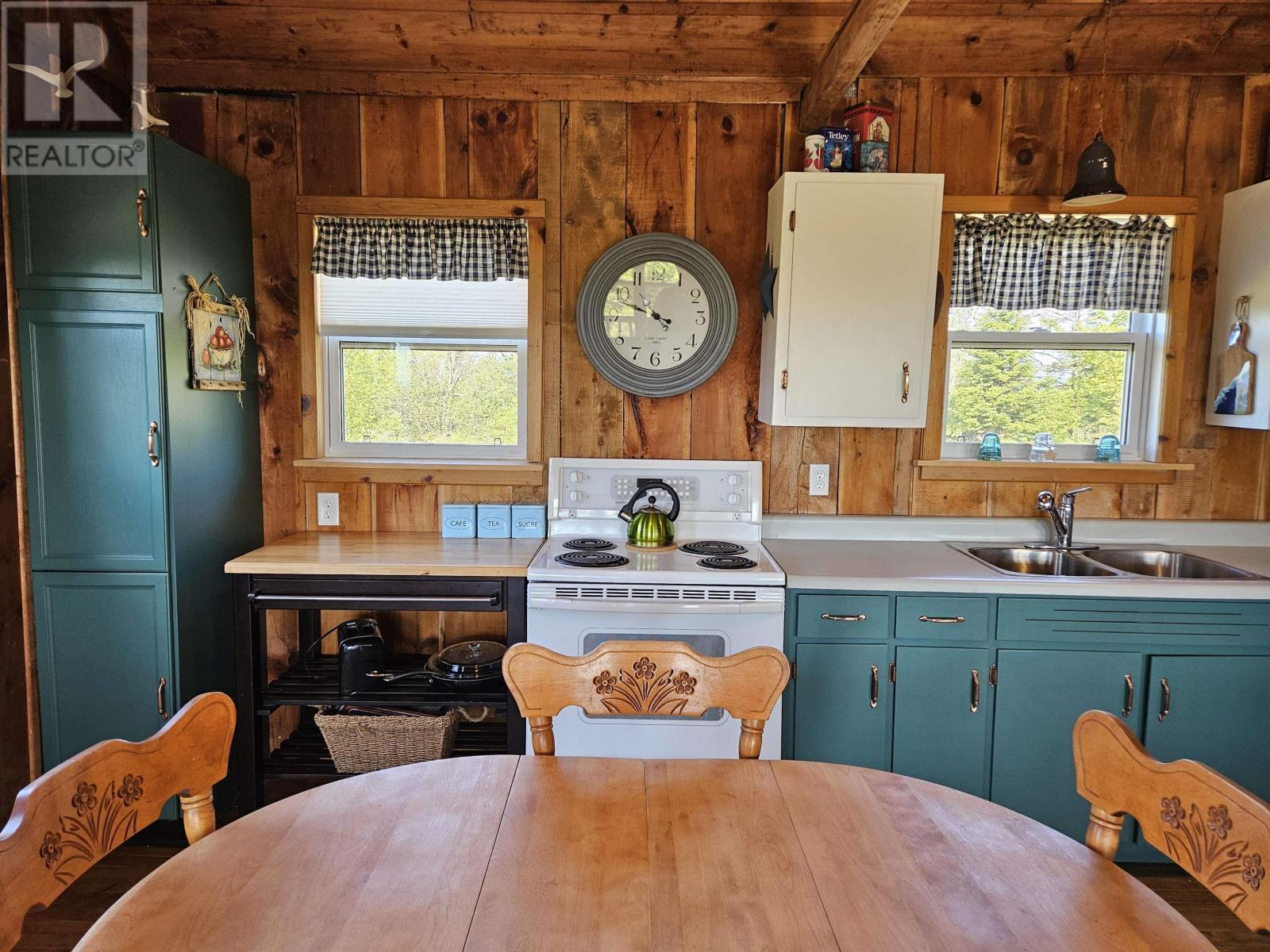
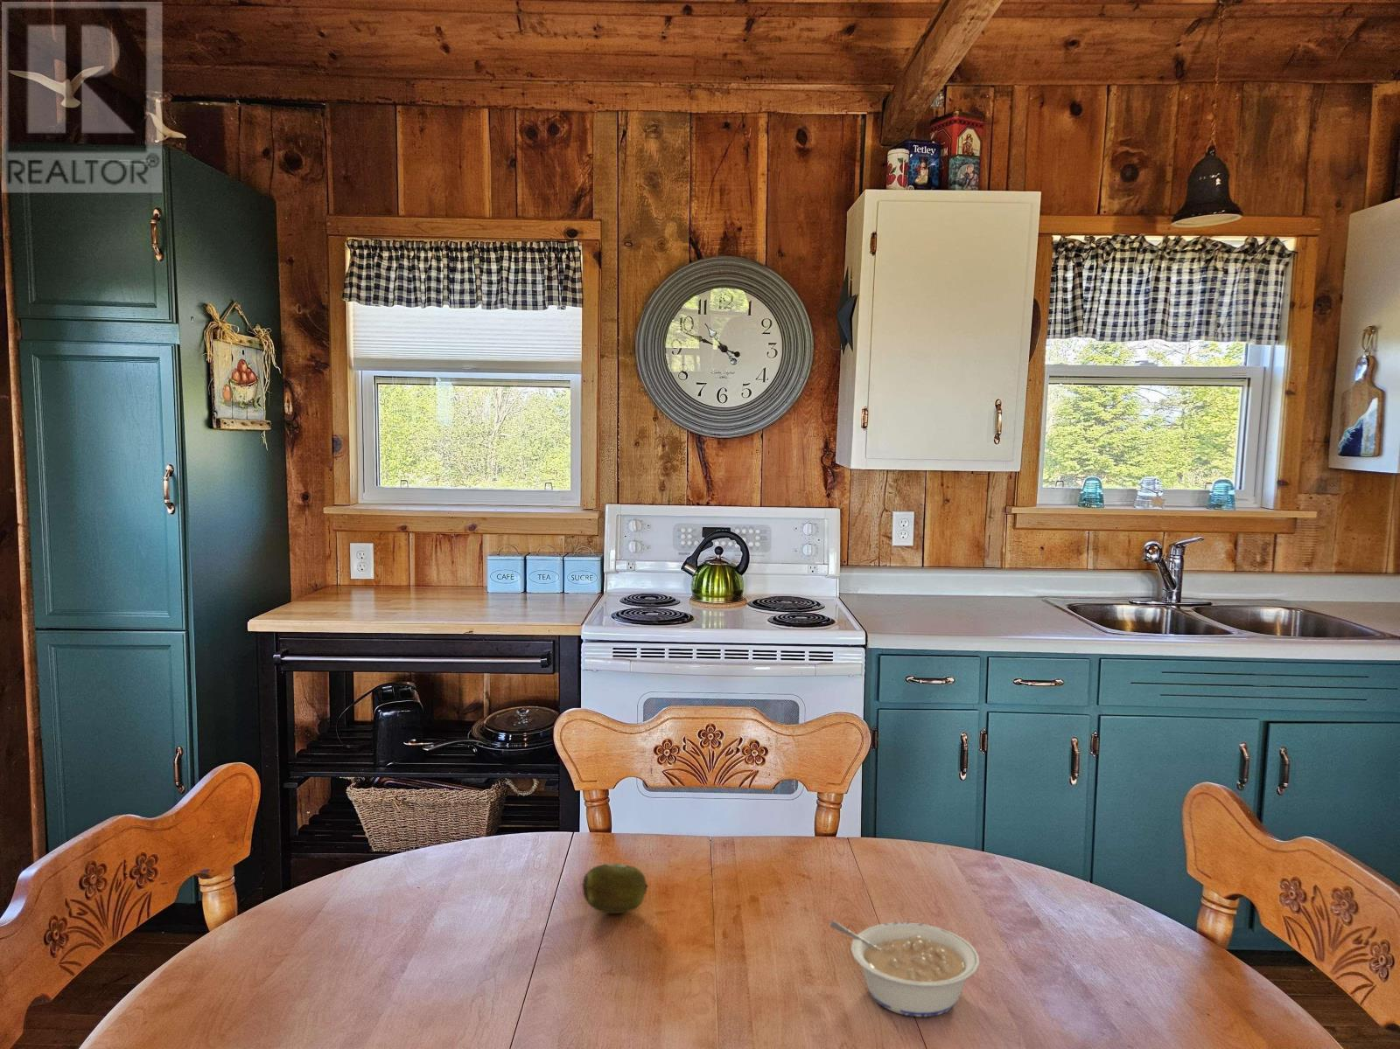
+ fruit (613, 888)
+ legume (908, 969)
